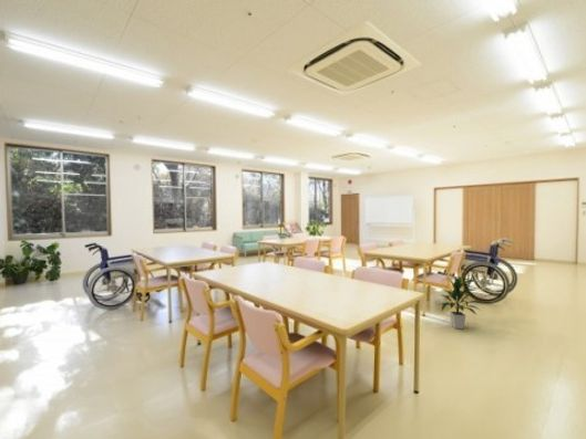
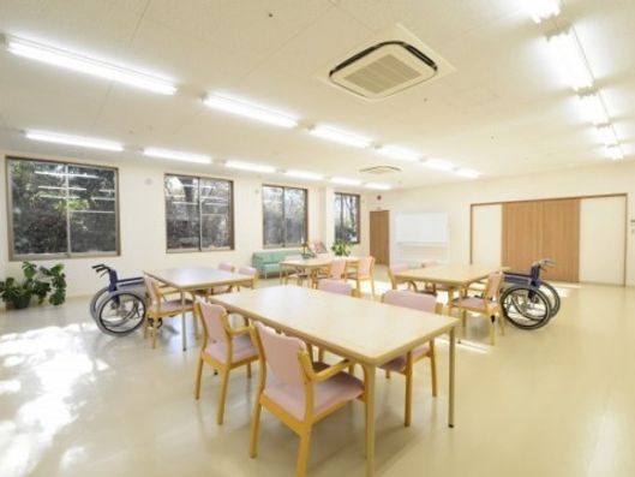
- indoor plant (458, 300)
